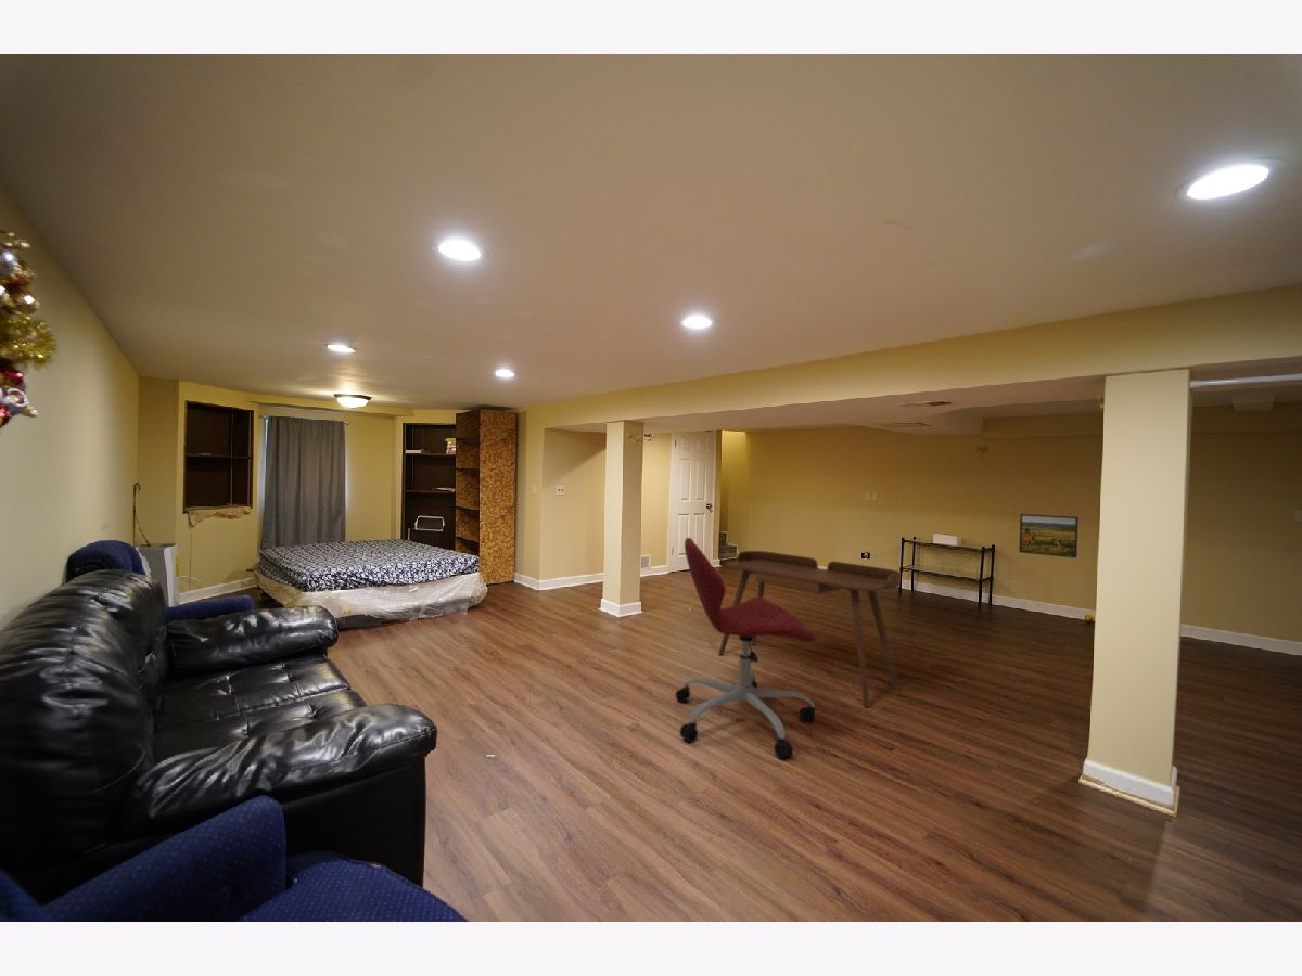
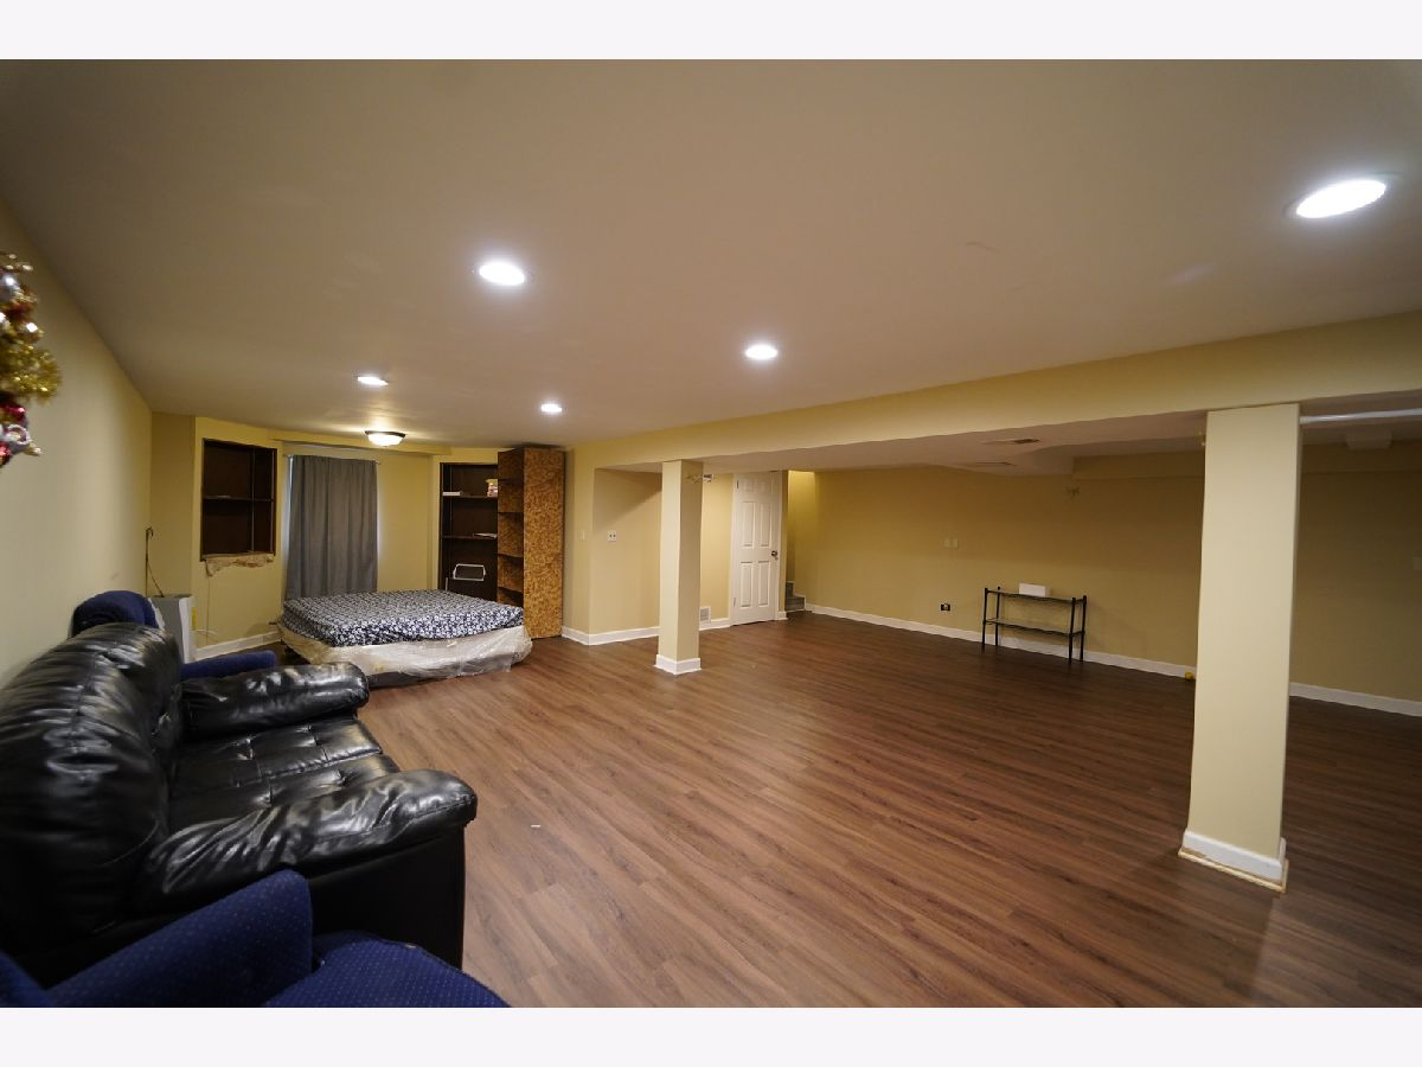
- office chair (748, 630)
- desk (806, 591)
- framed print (1047, 535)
